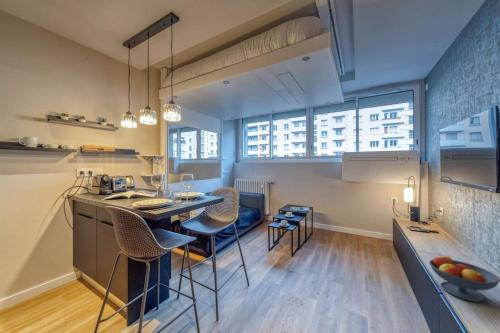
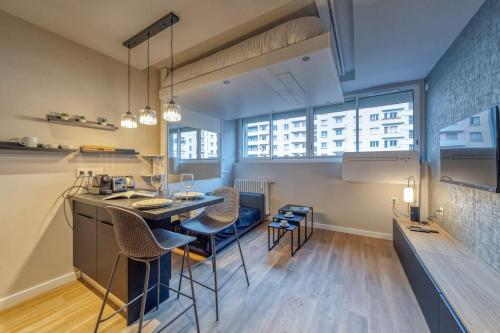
- fruit bowl (461, 276)
